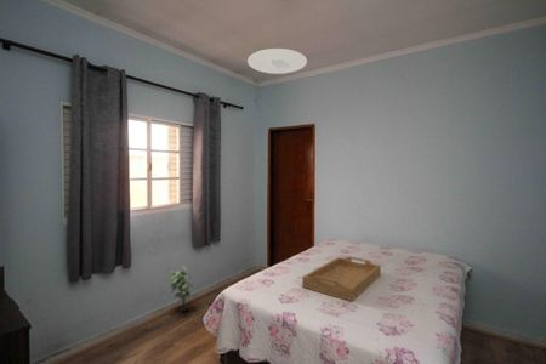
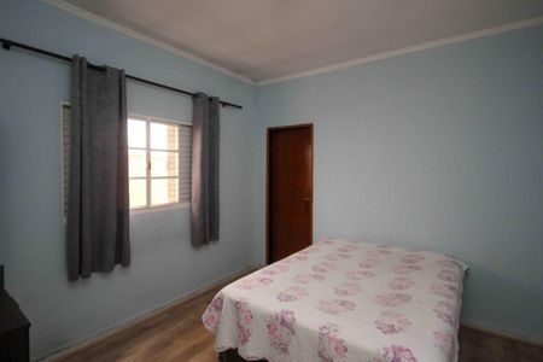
- potted plant (181, 289)
- serving tray (343, 273)
- ceiling light (277, 59)
